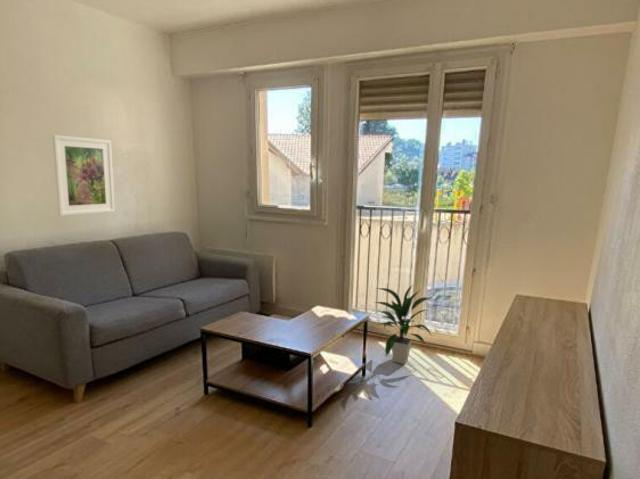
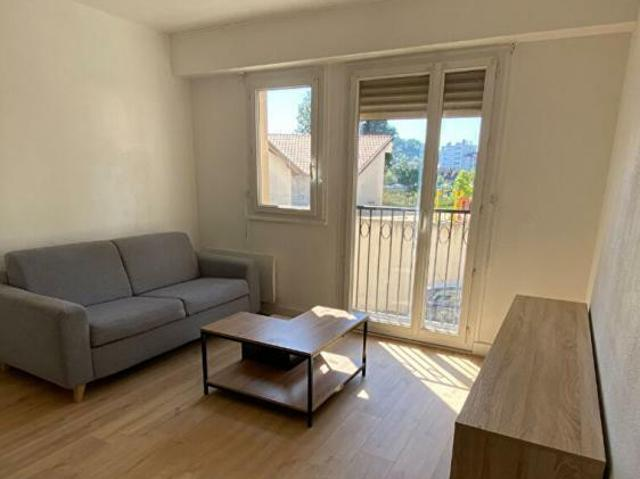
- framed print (86, 176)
- indoor plant (400, 322)
